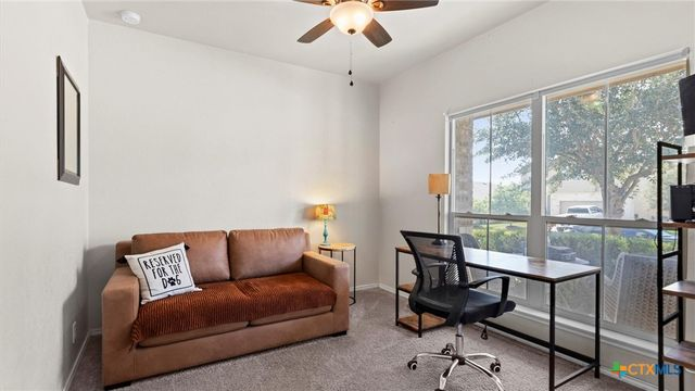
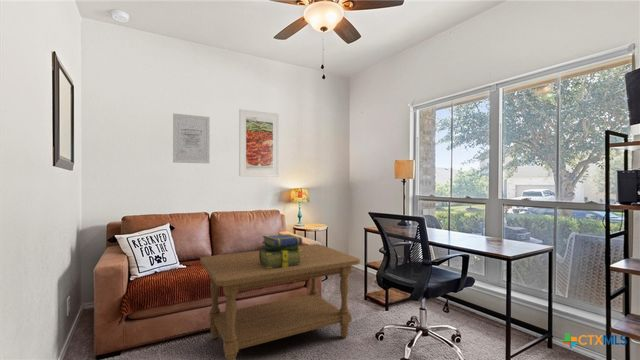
+ wall art (191, 139)
+ coffee table (279, 300)
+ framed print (259, 144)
+ stack of books (281, 249)
